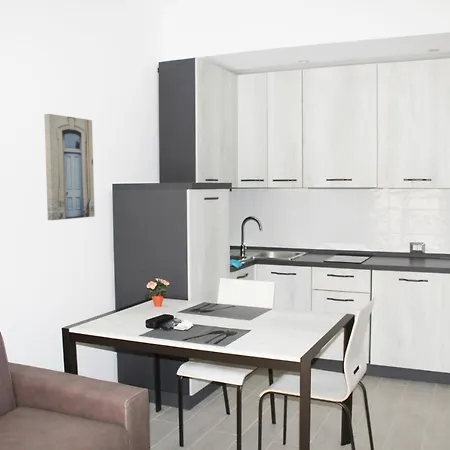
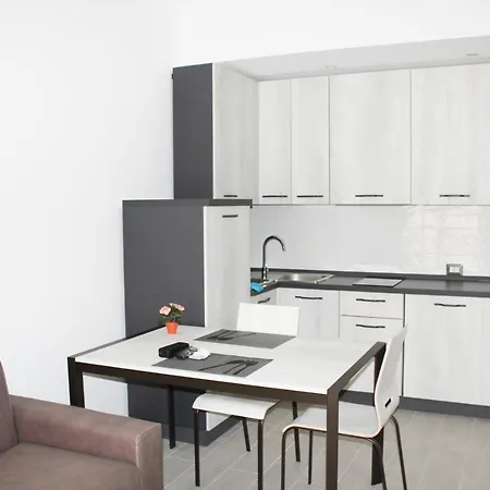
- wall art (70, 168)
